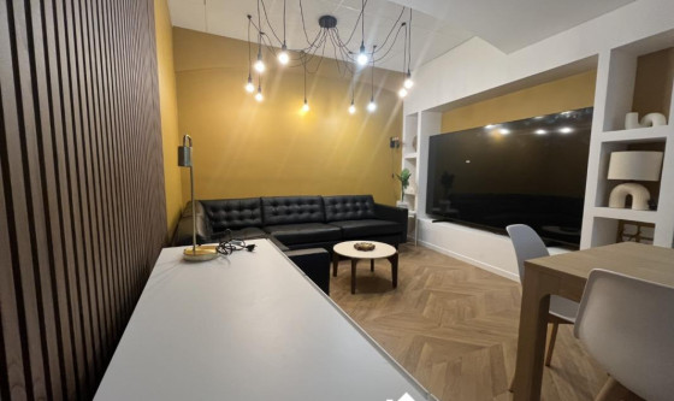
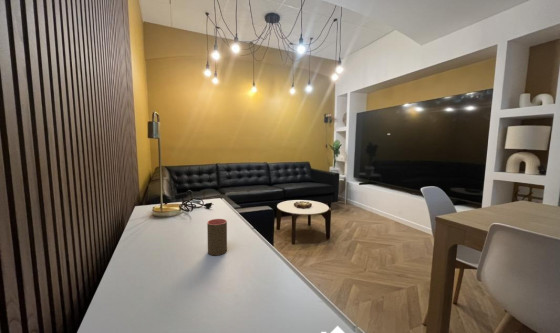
+ cup (217, 236)
